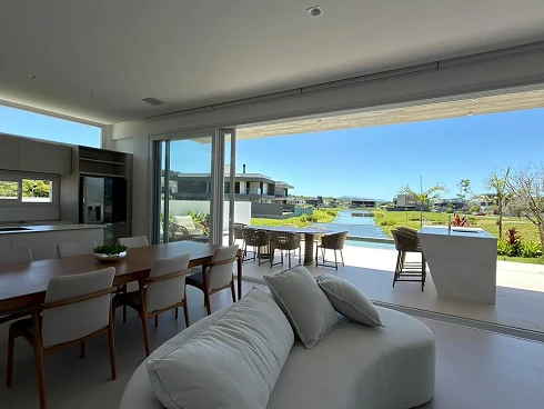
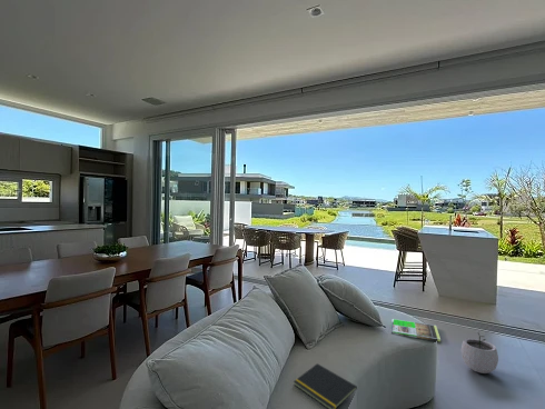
+ magazine (414, 329)
+ plant pot (478, 351)
+ notepad (324, 385)
